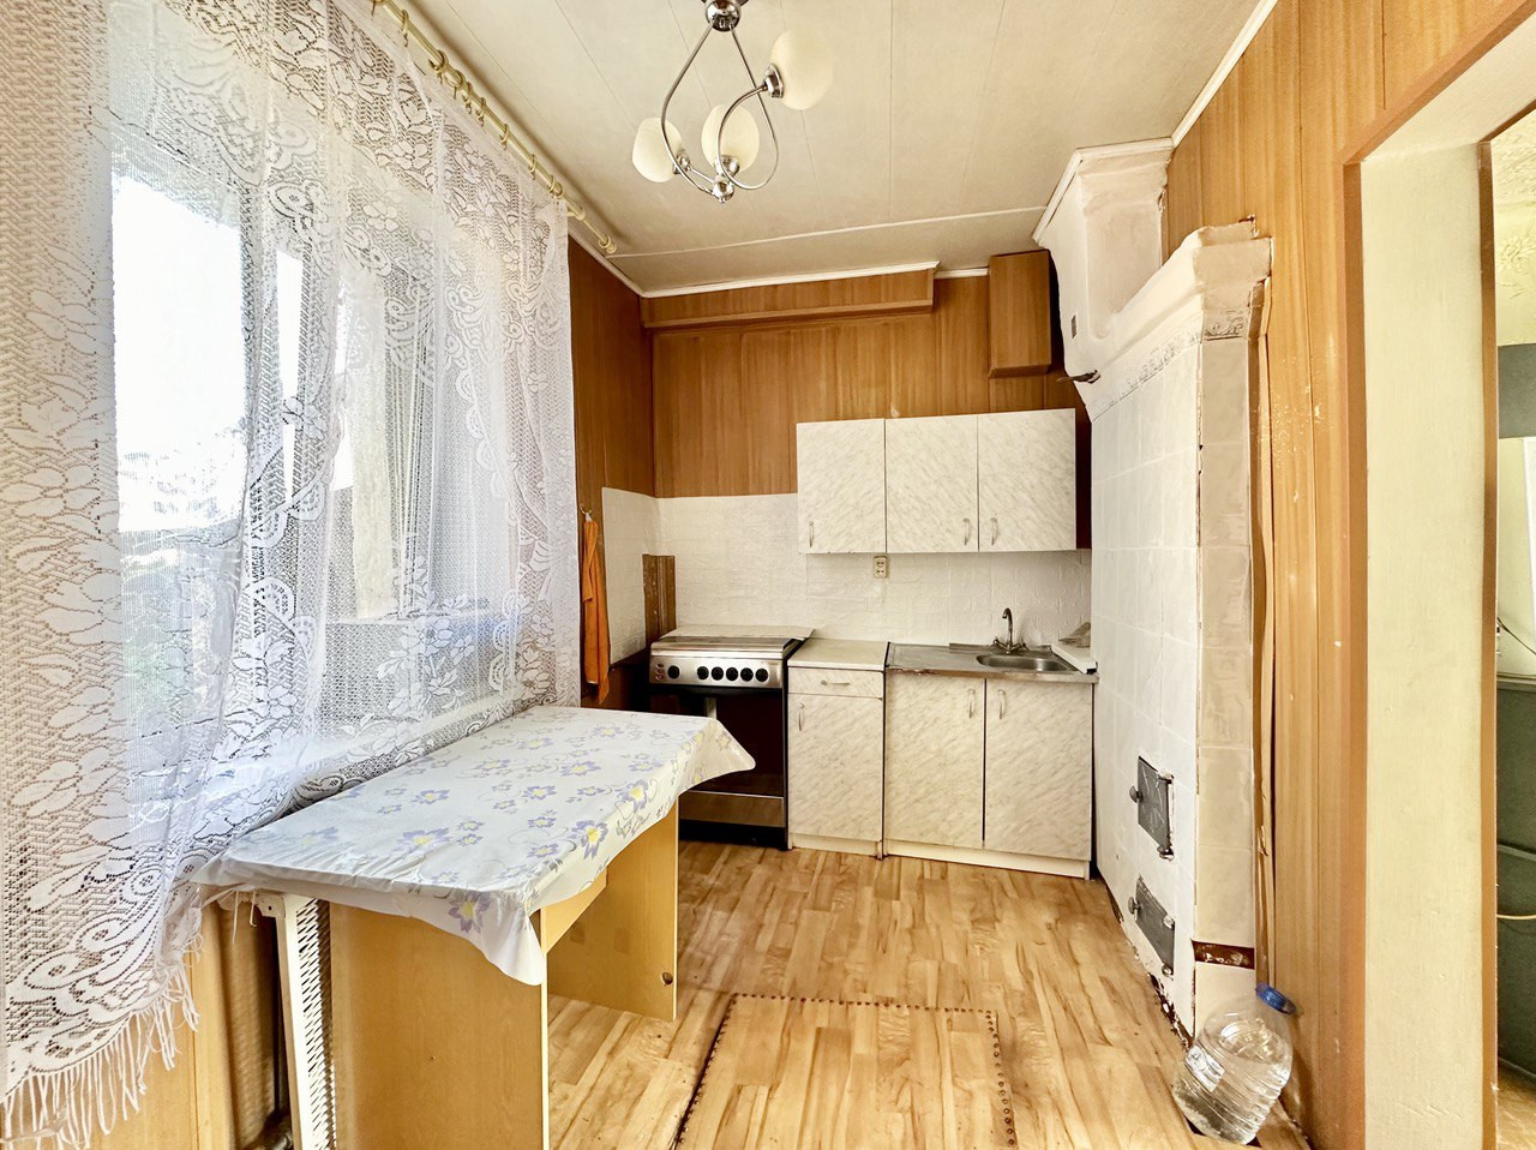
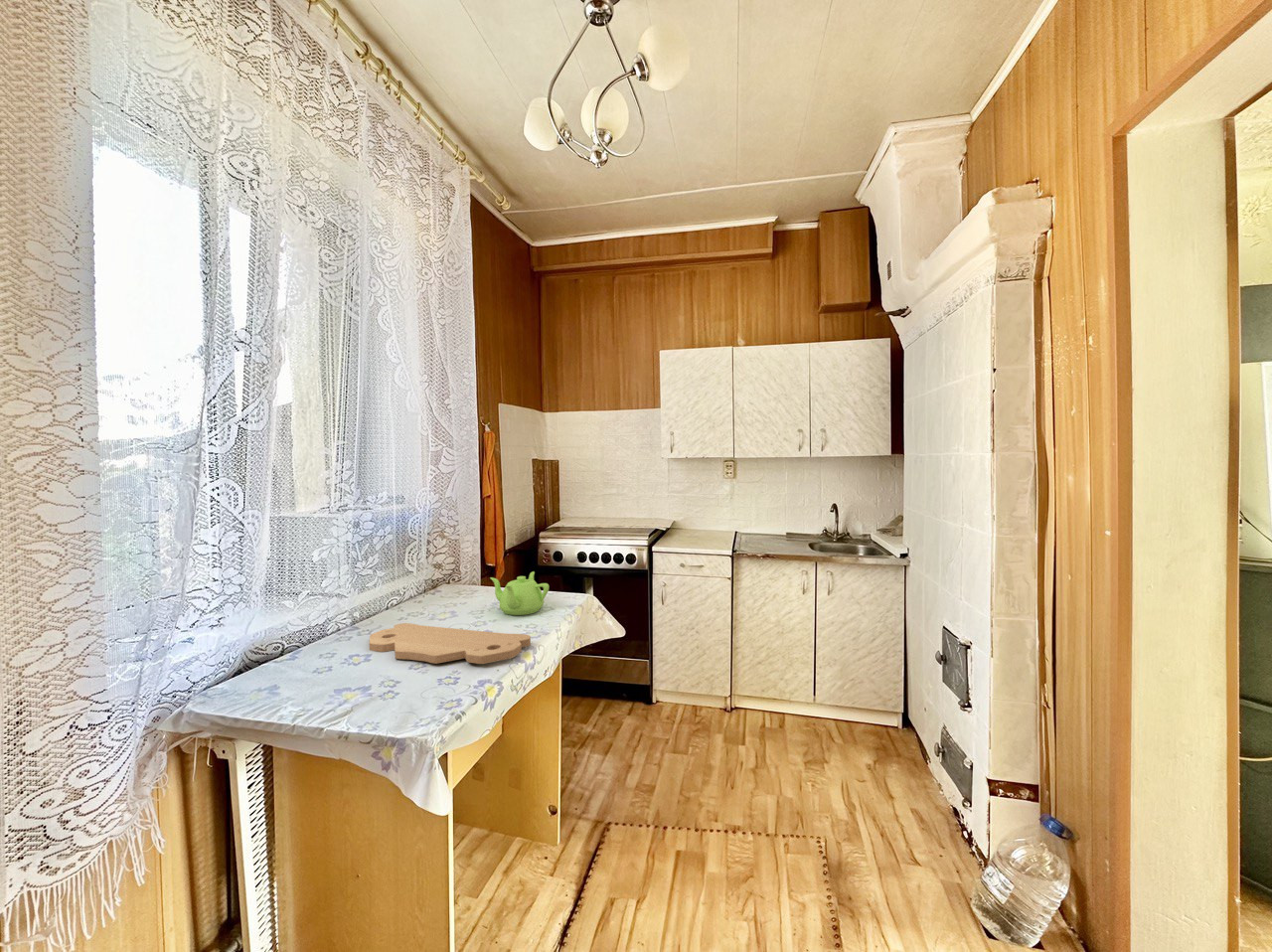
+ cutting board (441, 643)
+ teapot (520, 592)
